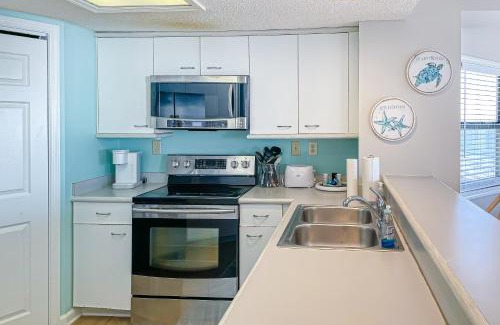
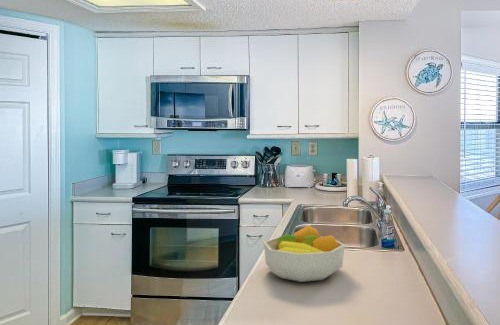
+ fruit bowl (303, 251)
